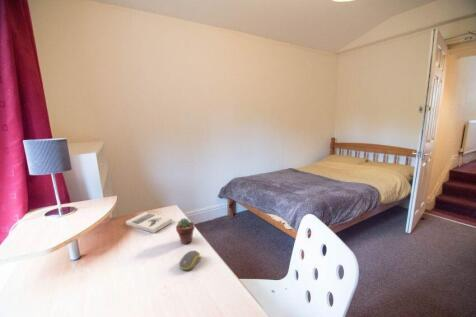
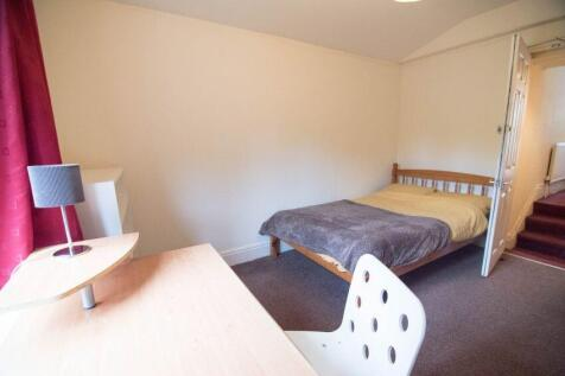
- computer mouse (190, 258)
- potted succulent (185, 229)
- book (149, 221)
